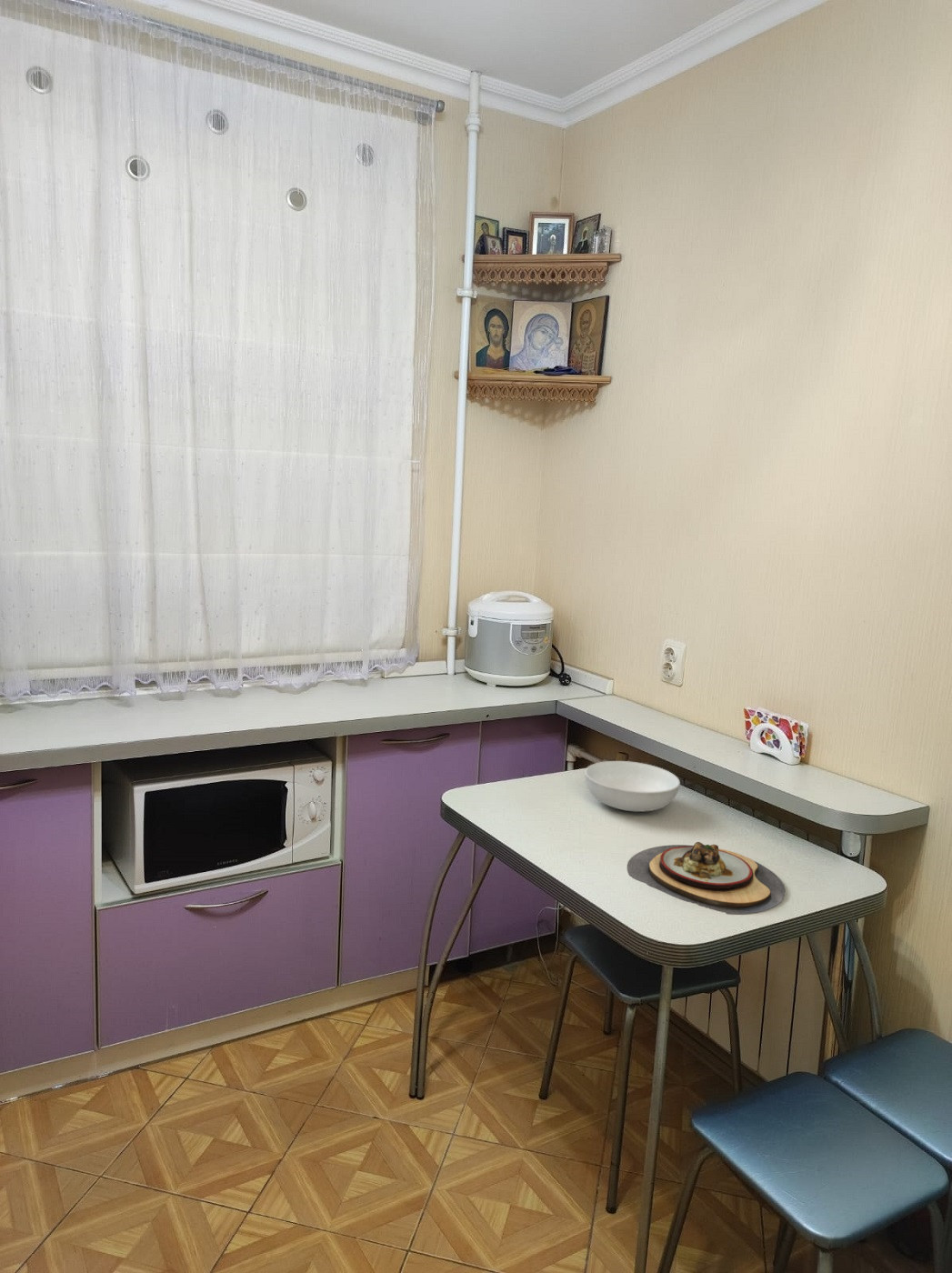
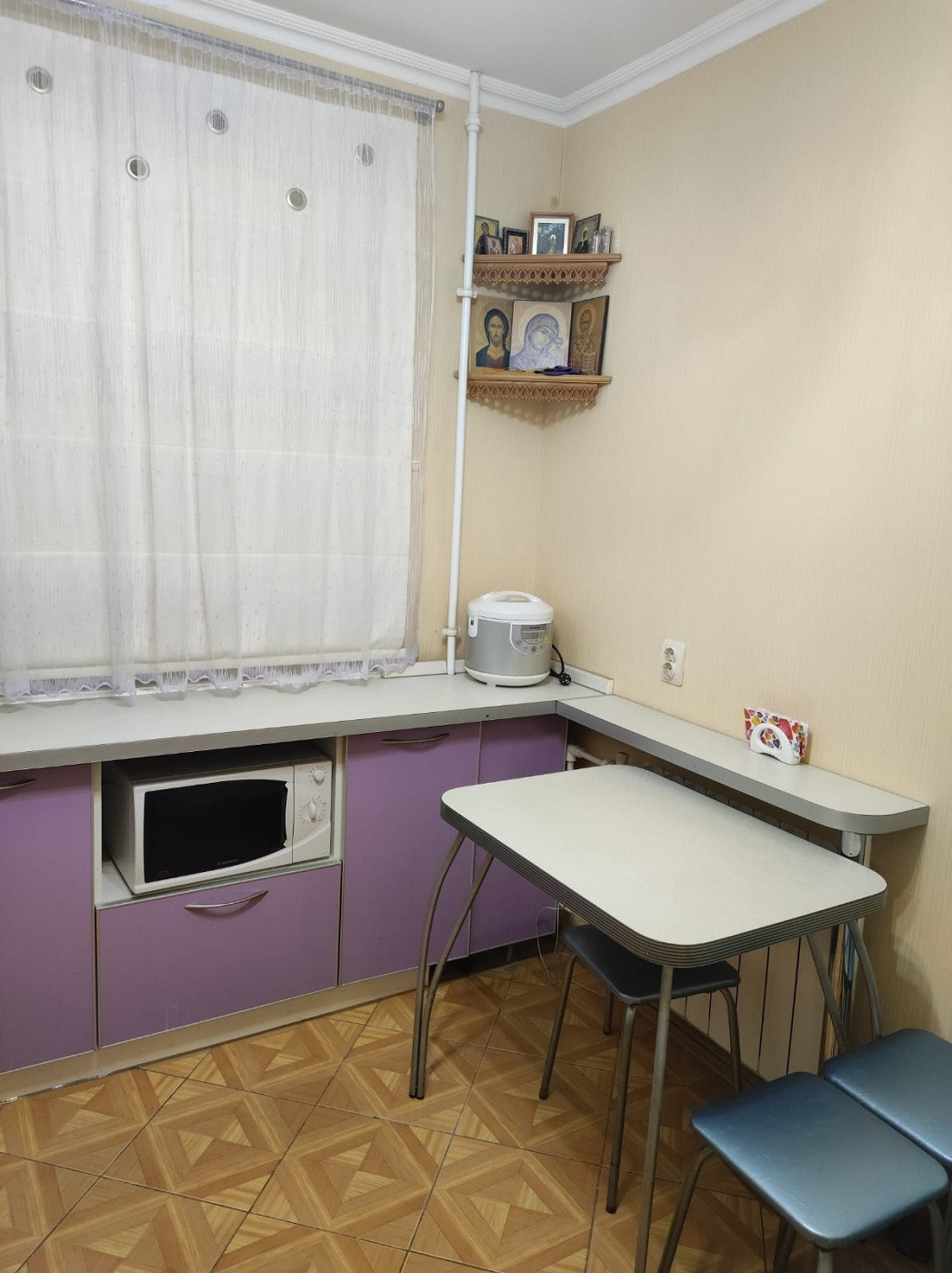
- serving bowl (631, 789)
- plate (706, 861)
